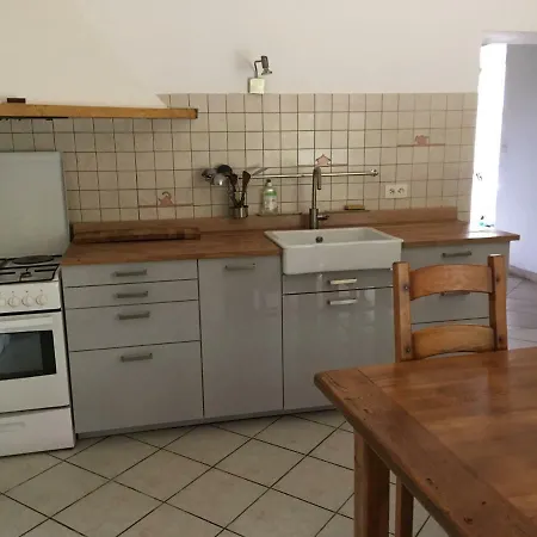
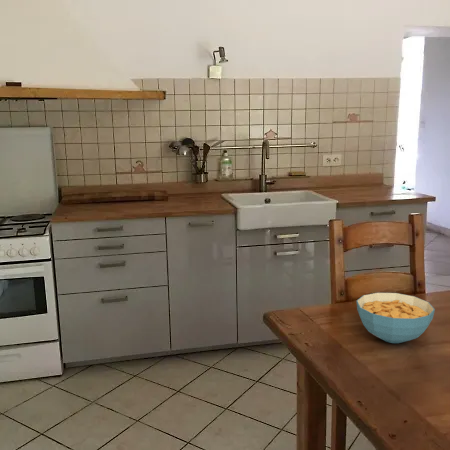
+ cereal bowl (393, 321)
